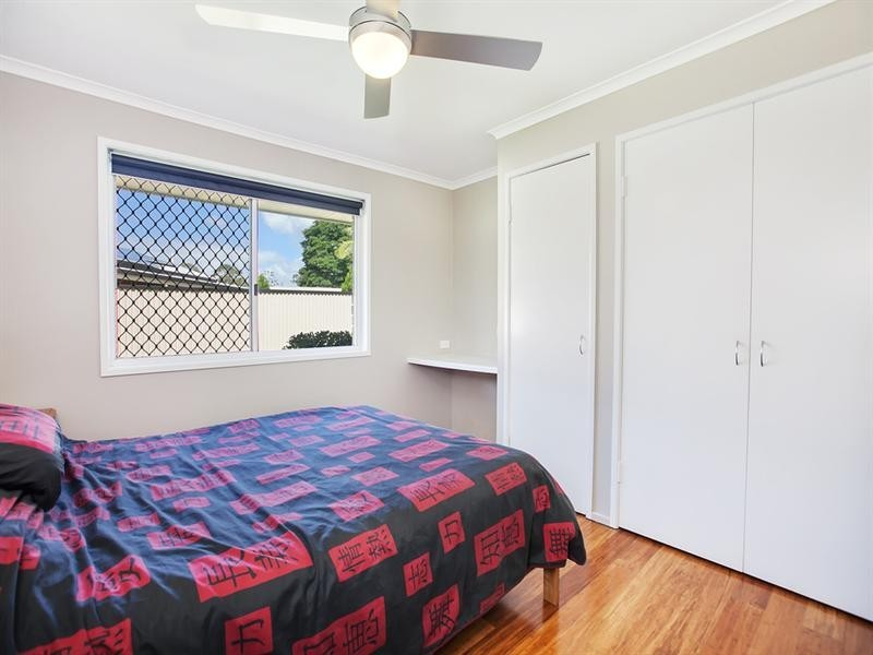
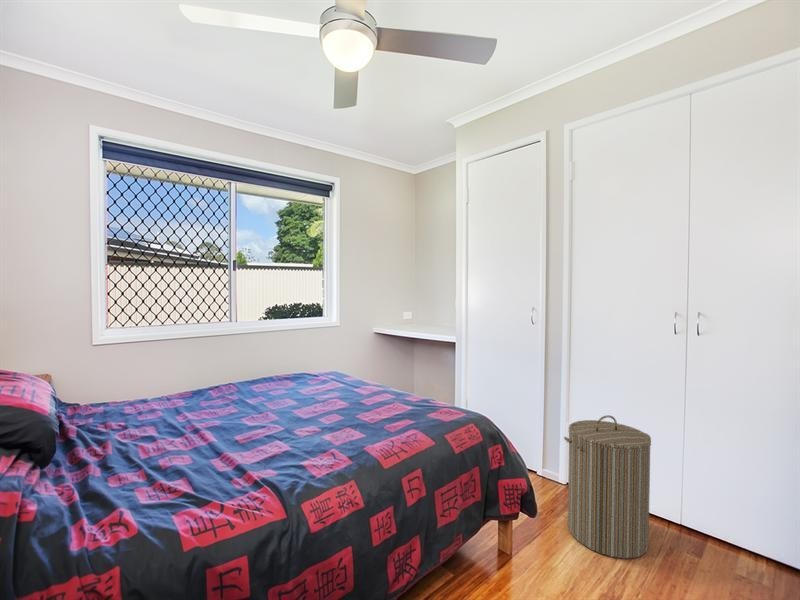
+ laundry hamper (607, 475)
